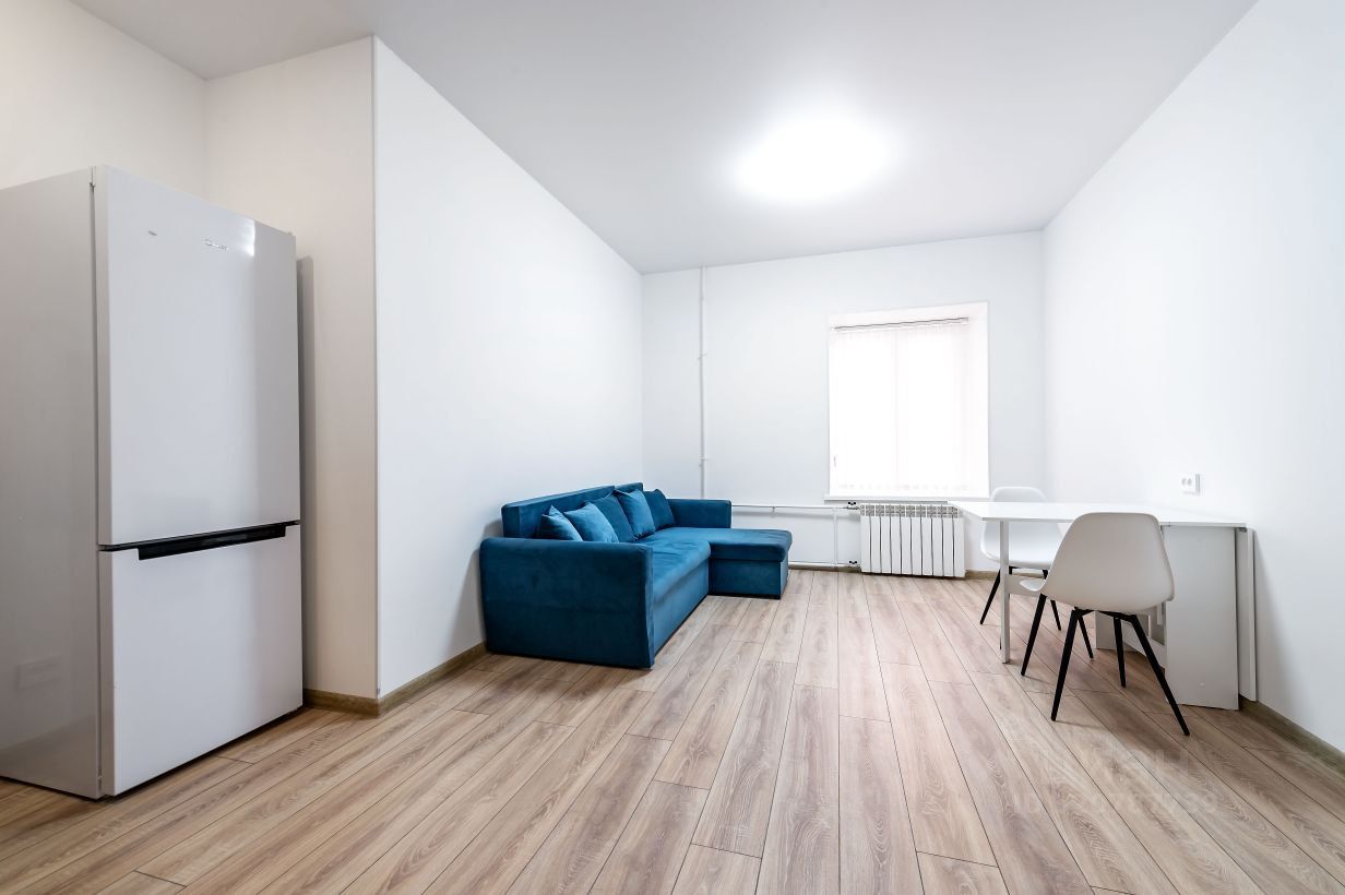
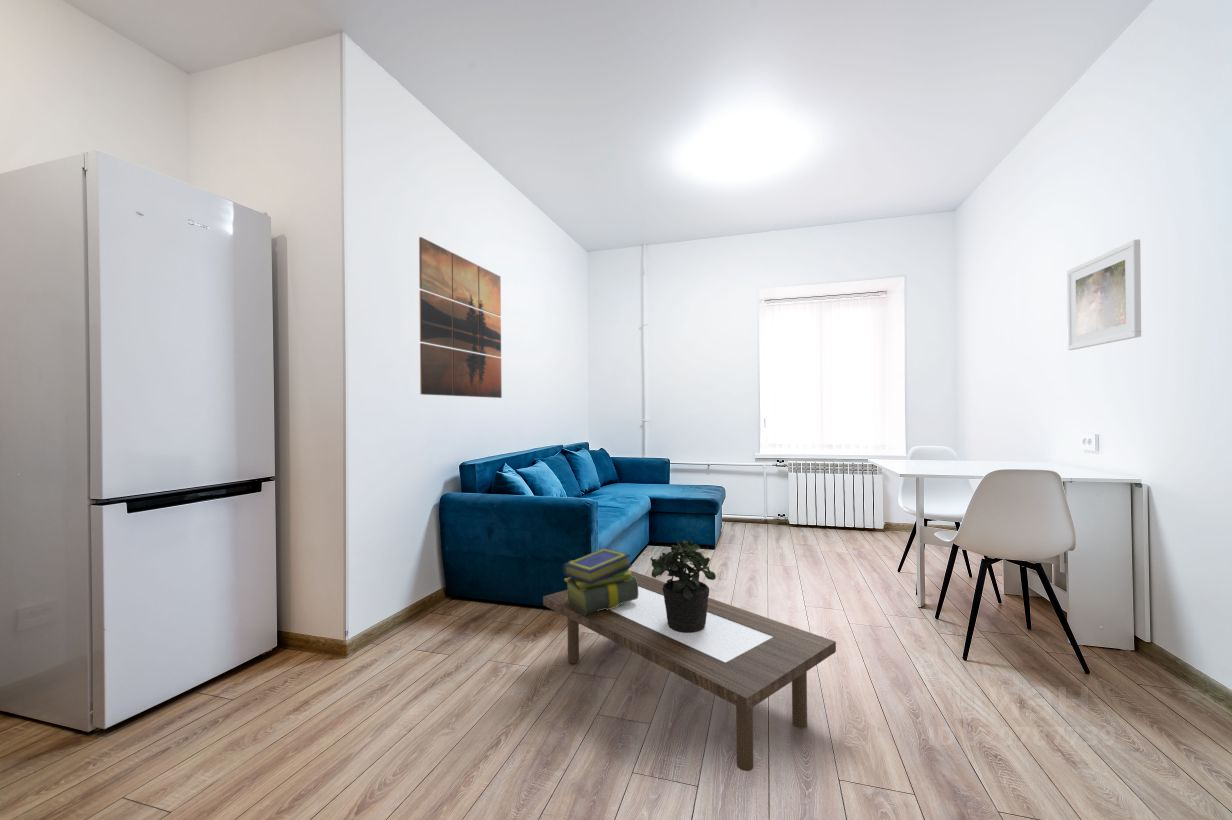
+ stack of books (599, 579)
+ coffee table (673, 652)
+ potted plant (682, 580)
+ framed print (1100, 300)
+ wall art (465, 327)
